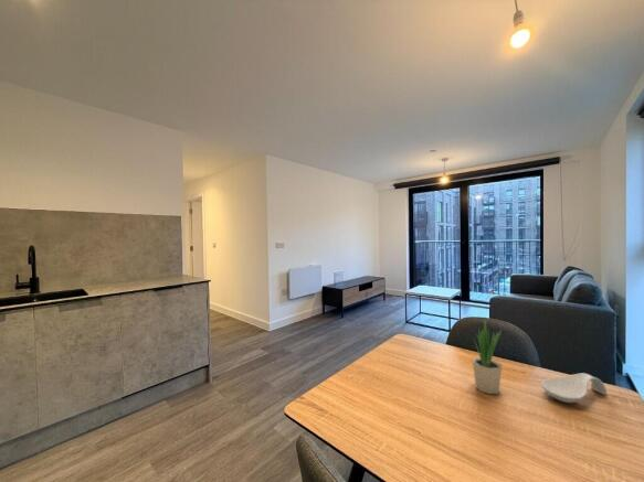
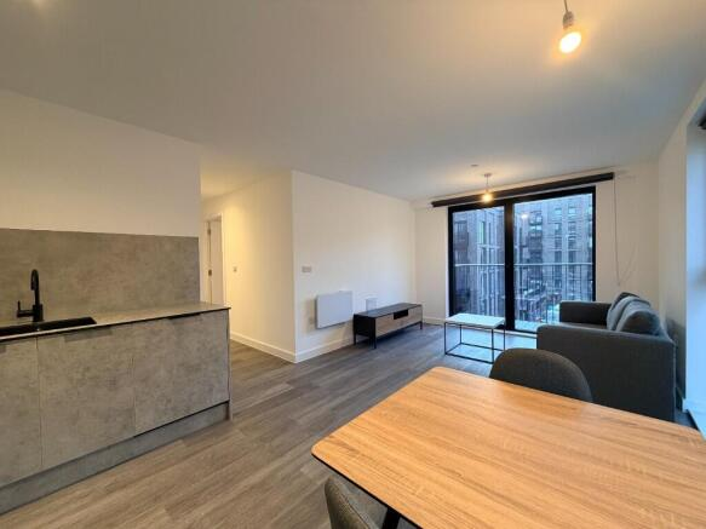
- spoon rest (574, 386)
- potted plant (487, 353)
